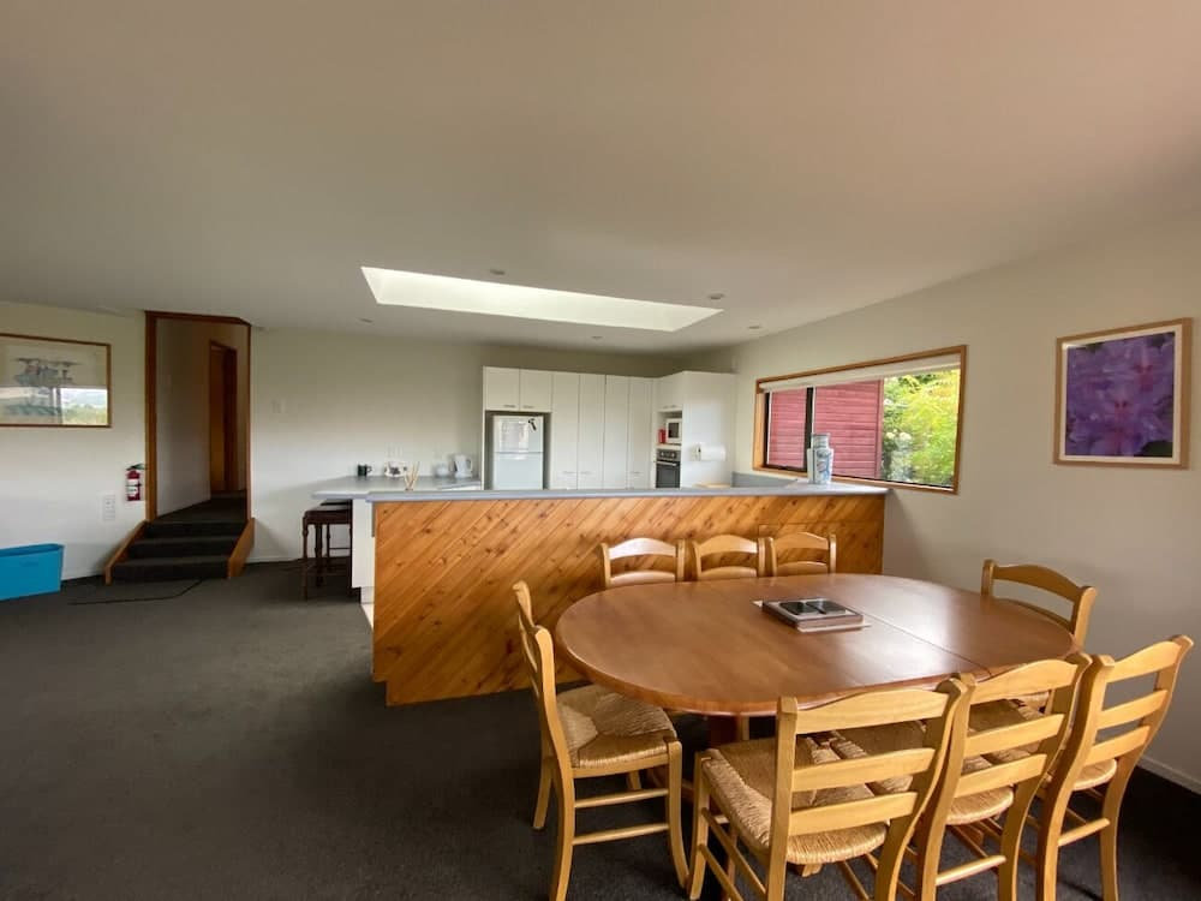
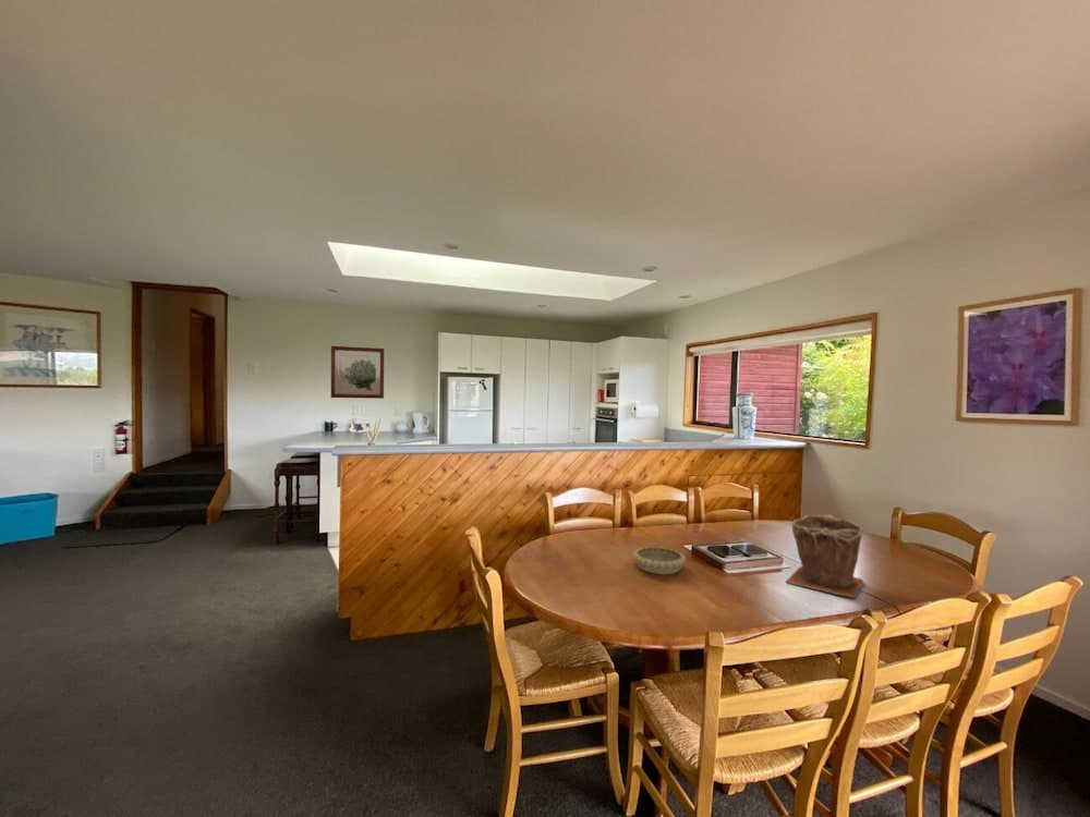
+ decorative bowl (658, 560)
+ wall art (358, 373)
+ plant pot (825, 551)
